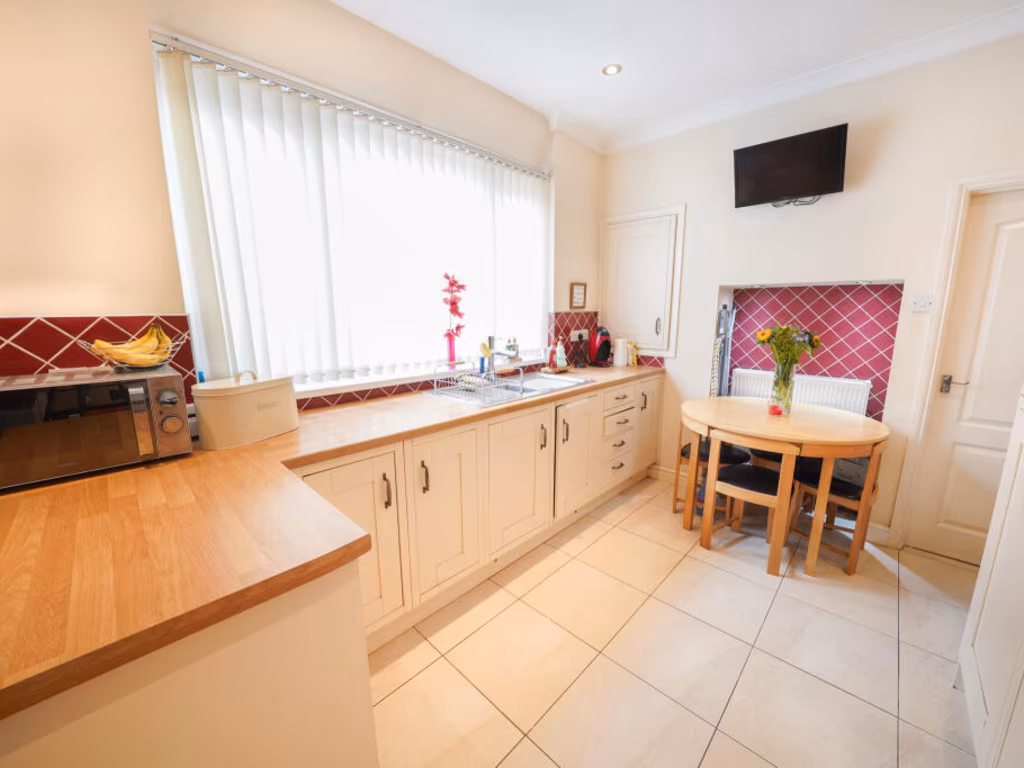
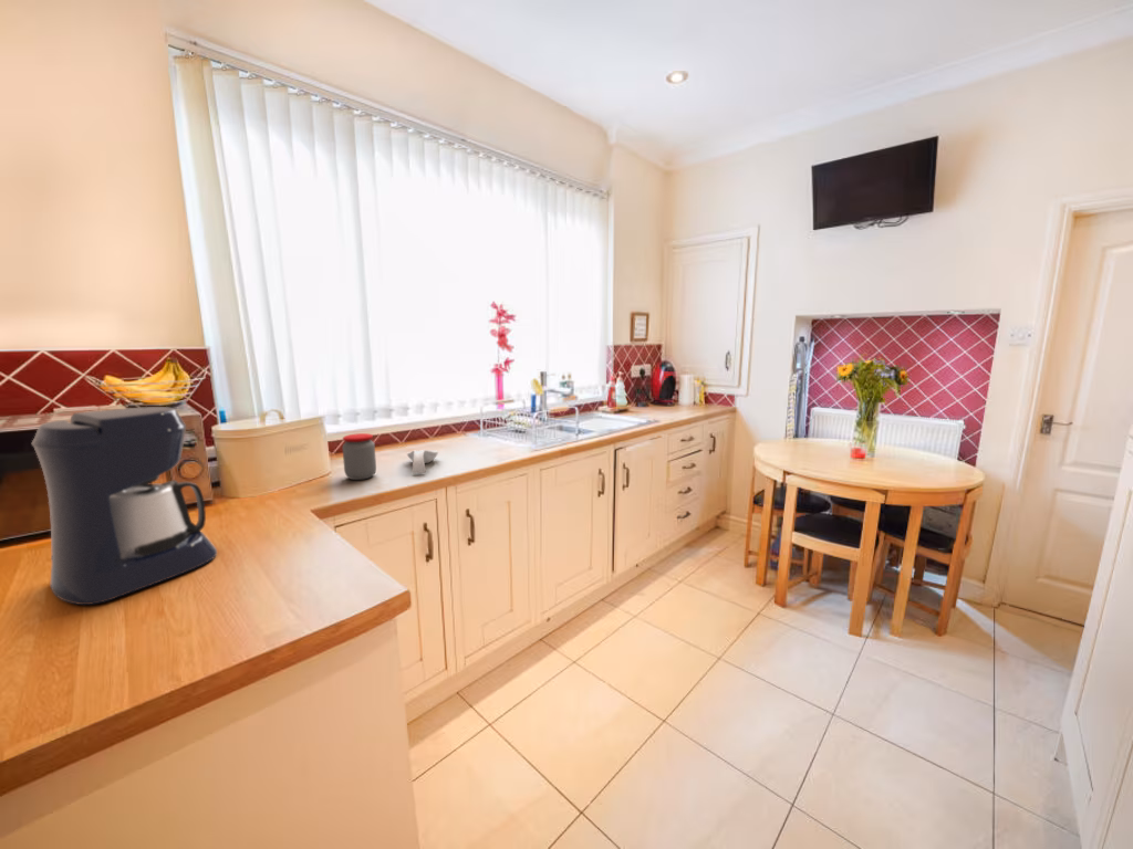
+ spoon rest (422, 455)
+ jar (358, 455)
+ coffee maker (123, 494)
